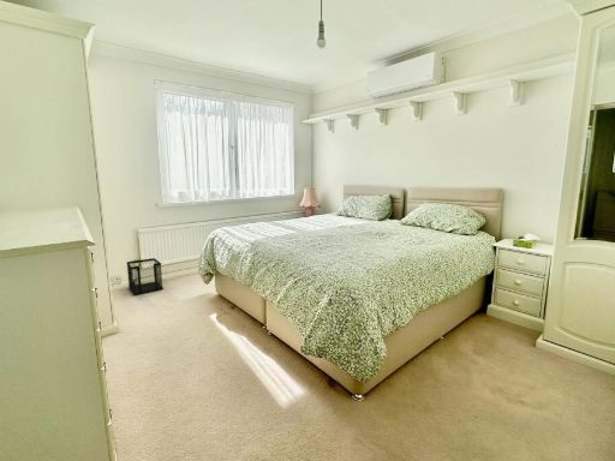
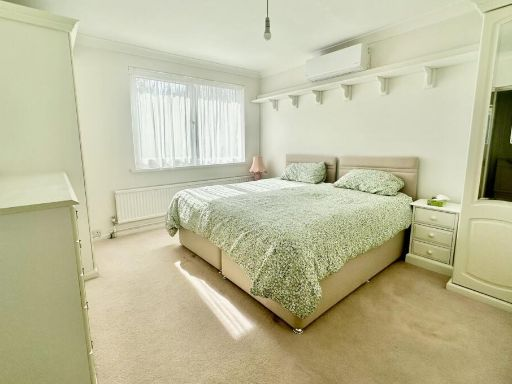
- wastebasket (144, 274)
